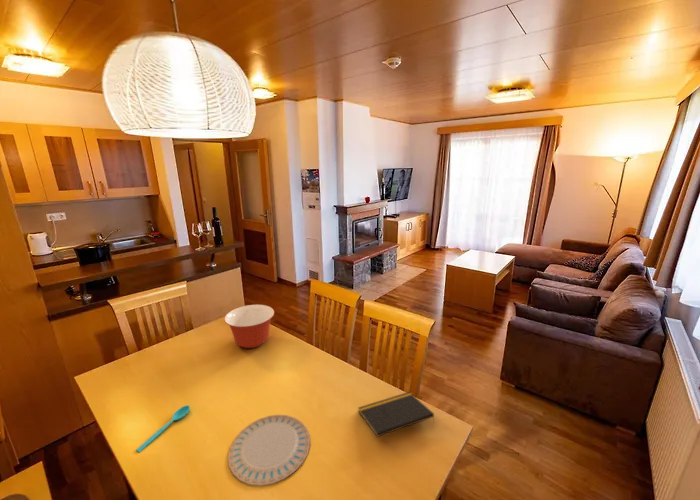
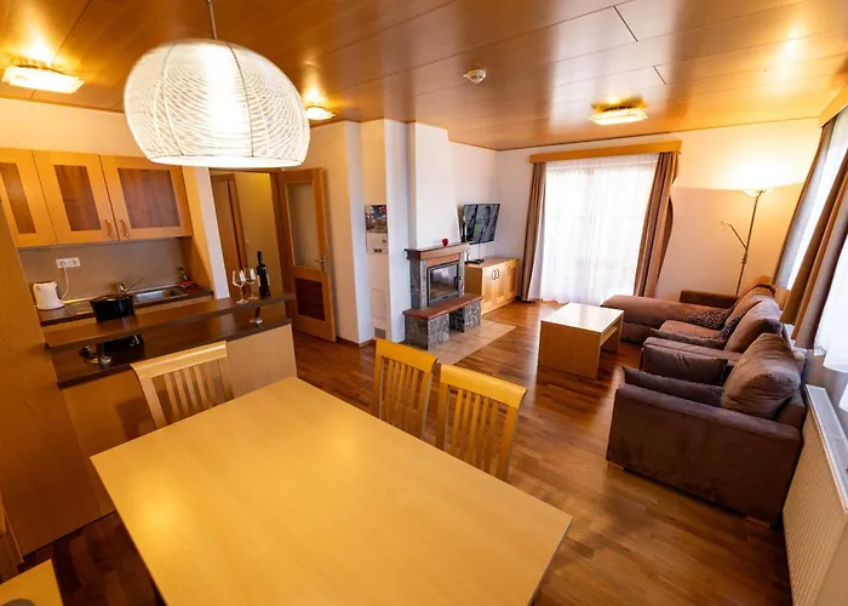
- spoon (165, 426)
- notepad (394, 412)
- chinaware (270, 444)
- mixing bowl (251, 328)
